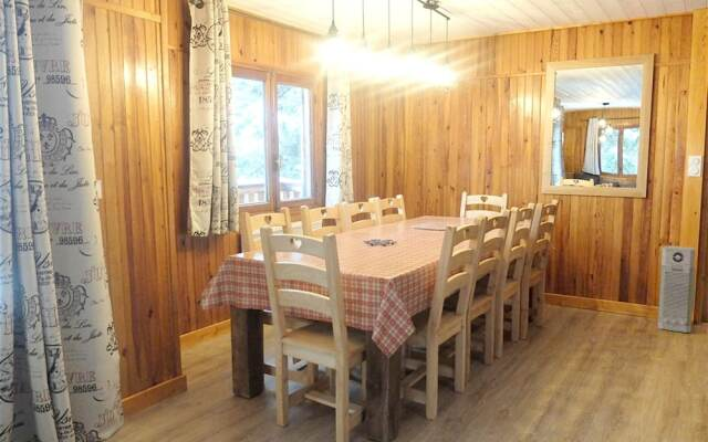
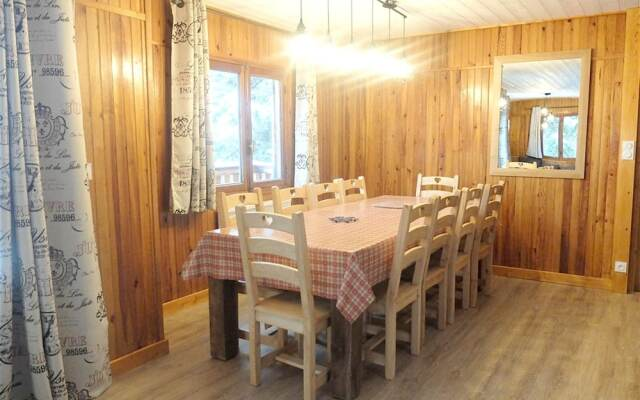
- air purifier (677, 286)
